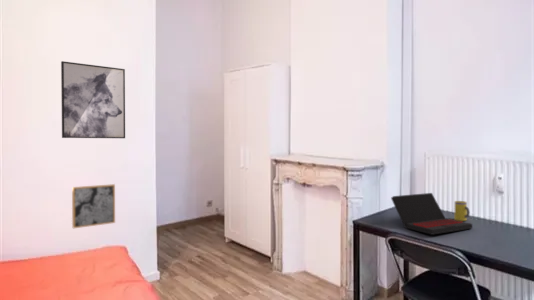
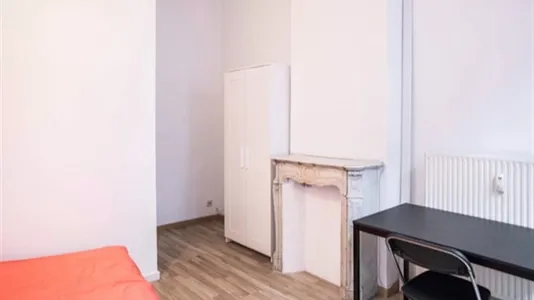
- mug (462, 211)
- laptop (430, 211)
- wall art (94, 205)
- wall art (94, 101)
